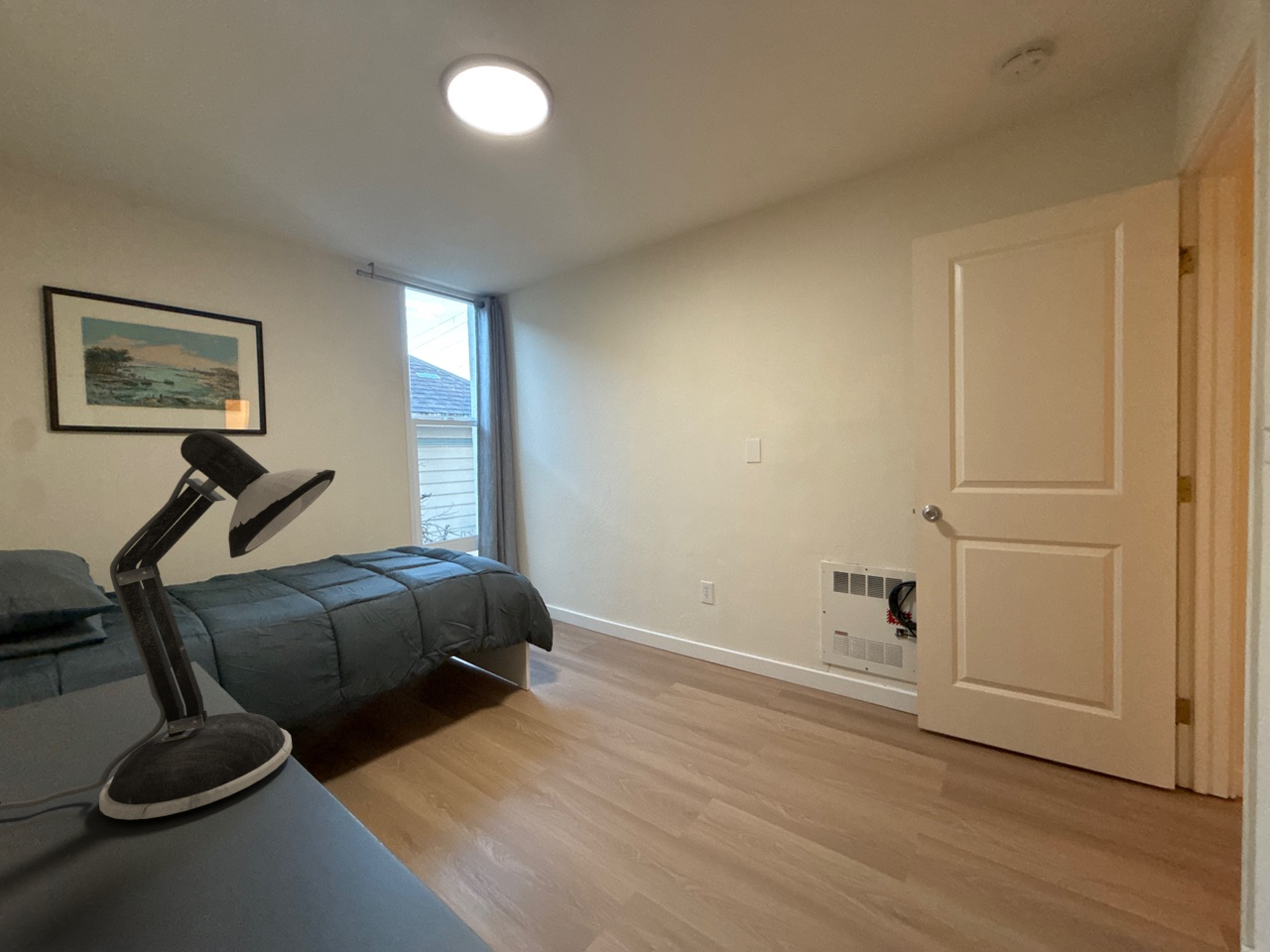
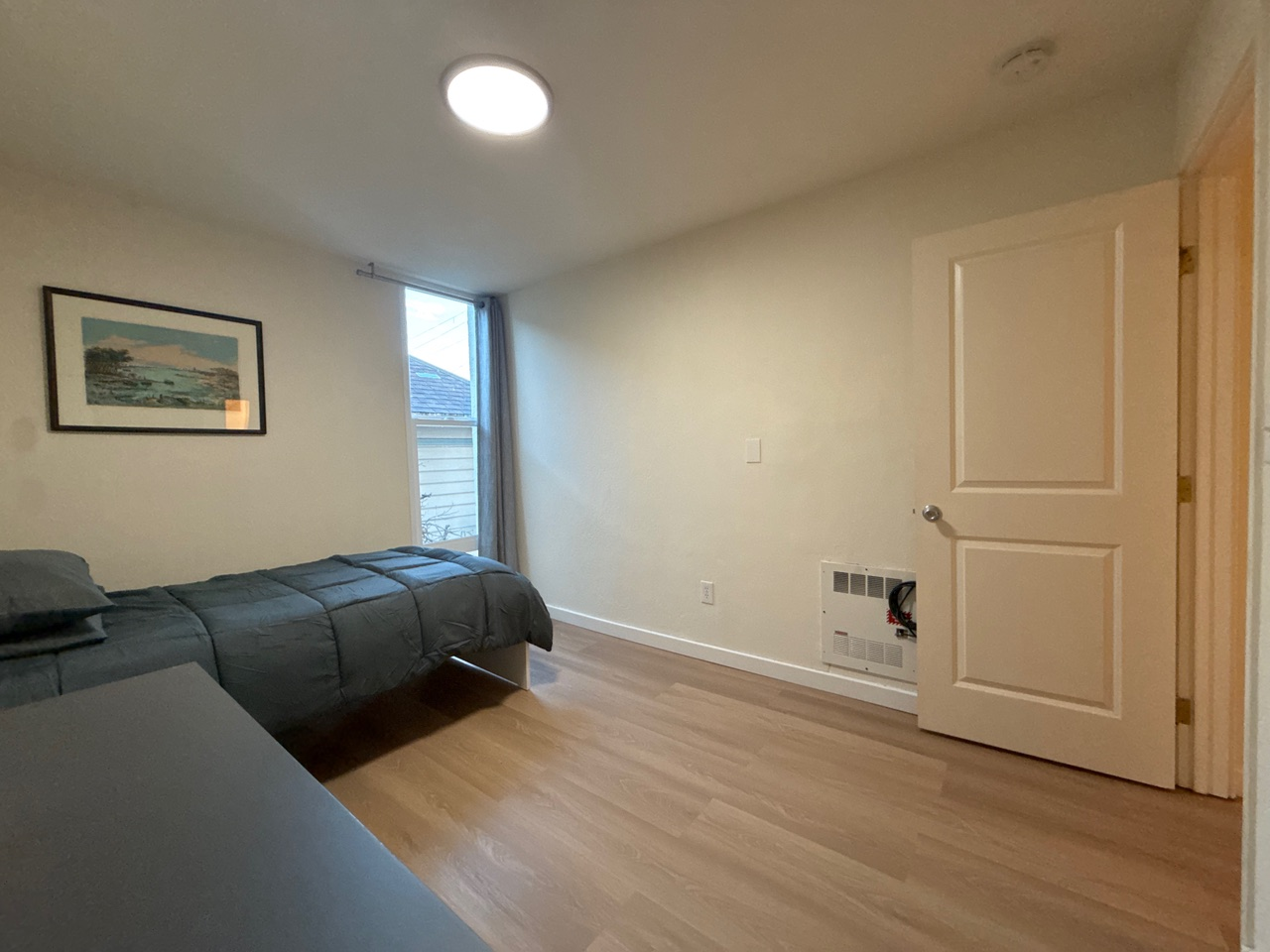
- desk lamp (171, 608)
